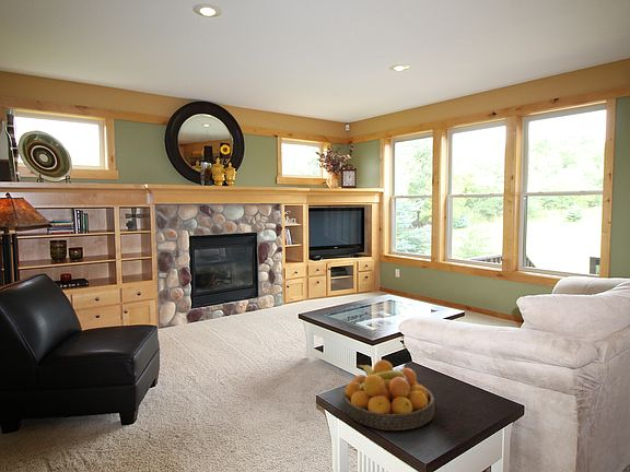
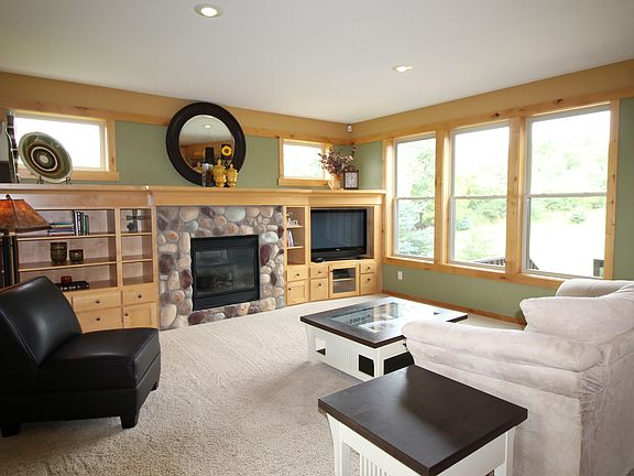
- fruit bowl (387, 388)
